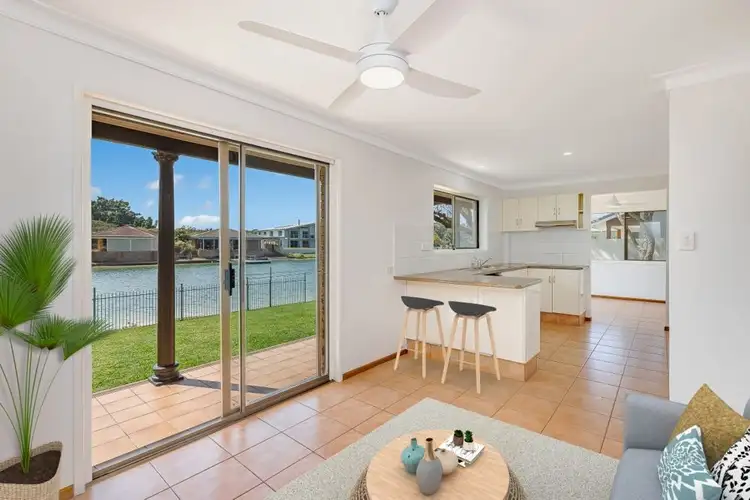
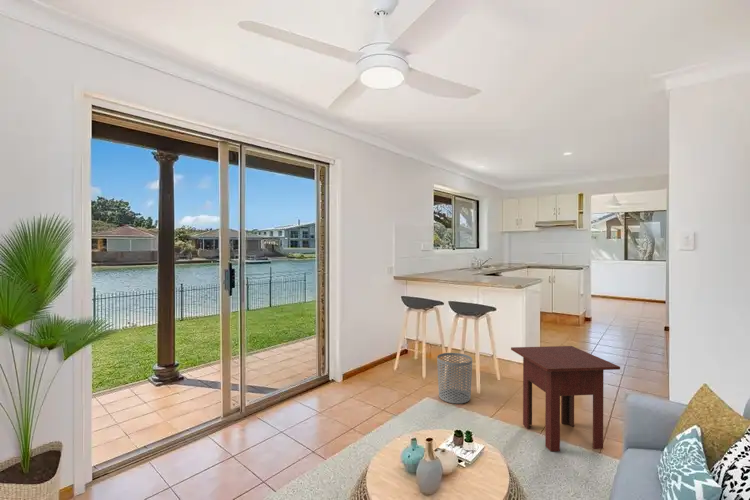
+ waste bin (454, 378)
+ side table (560, 395)
